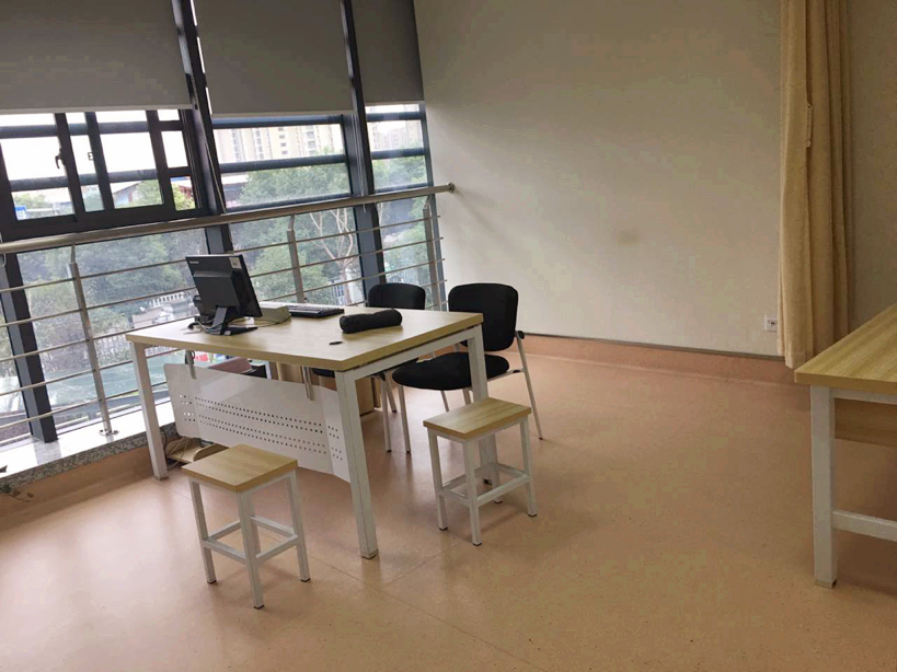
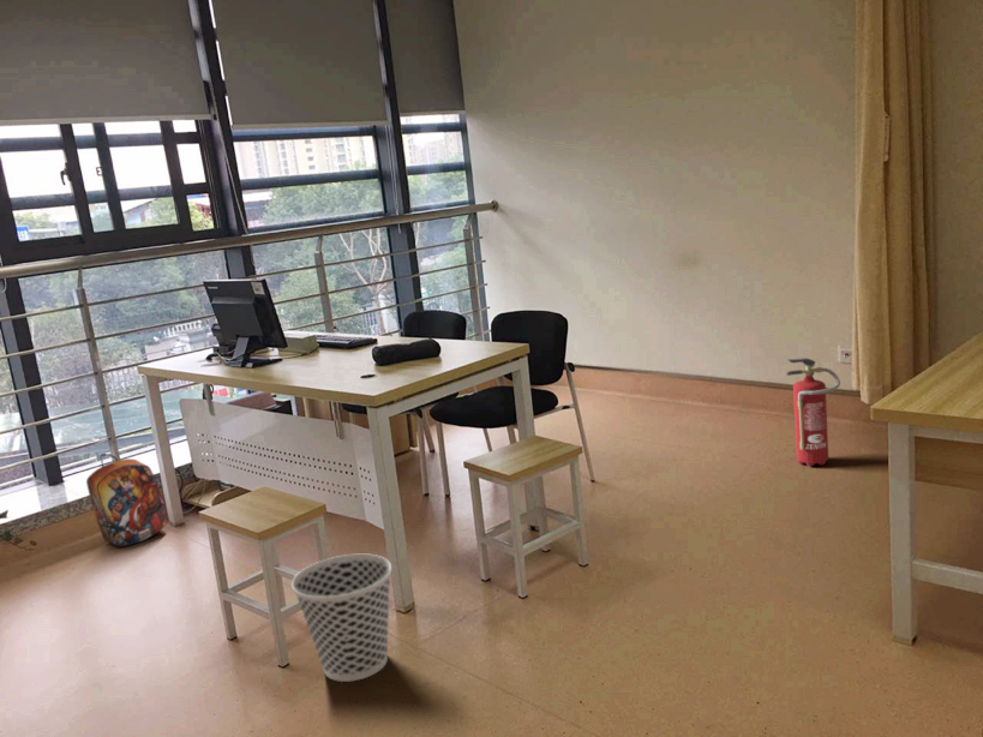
+ backpack (125, 497)
+ fire extinguisher (814, 411)
+ wastebasket (348, 619)
